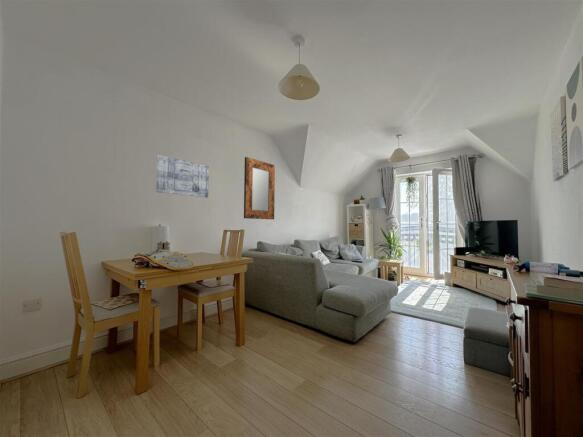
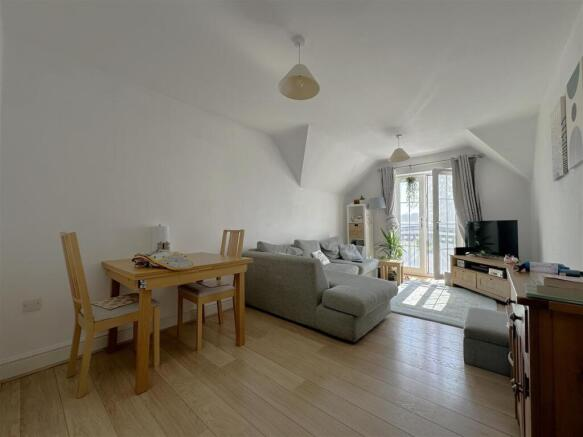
- wall art (184, 178)
- home mirror (260, 190)
